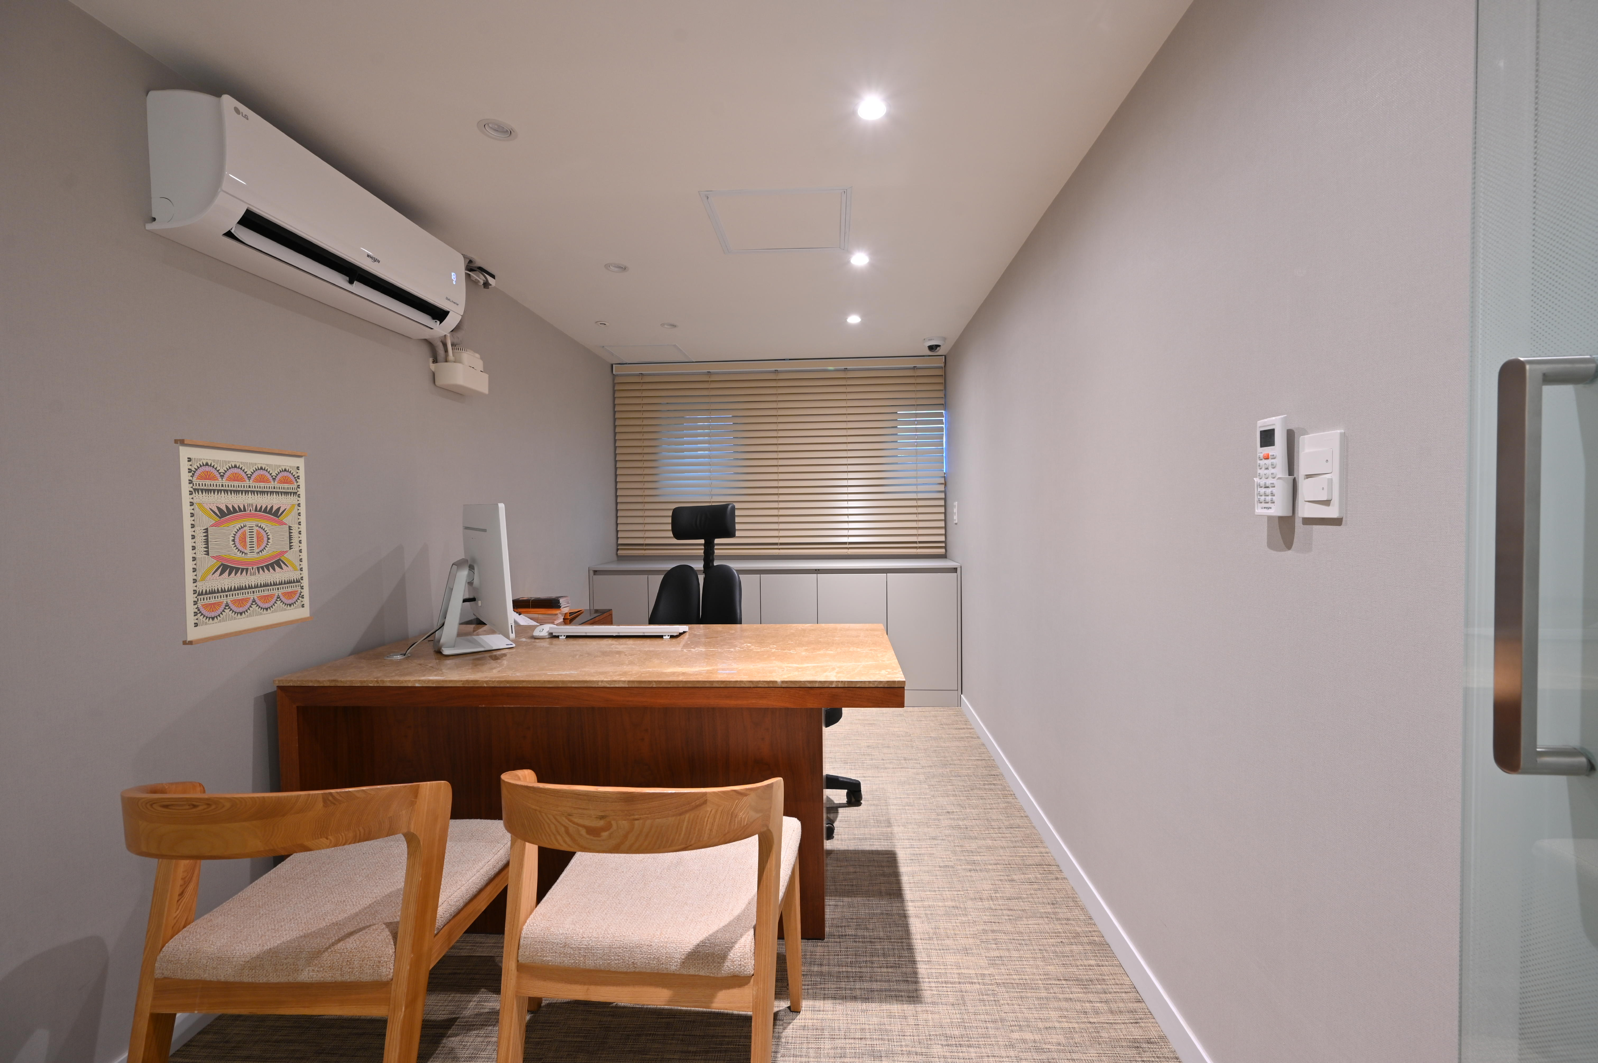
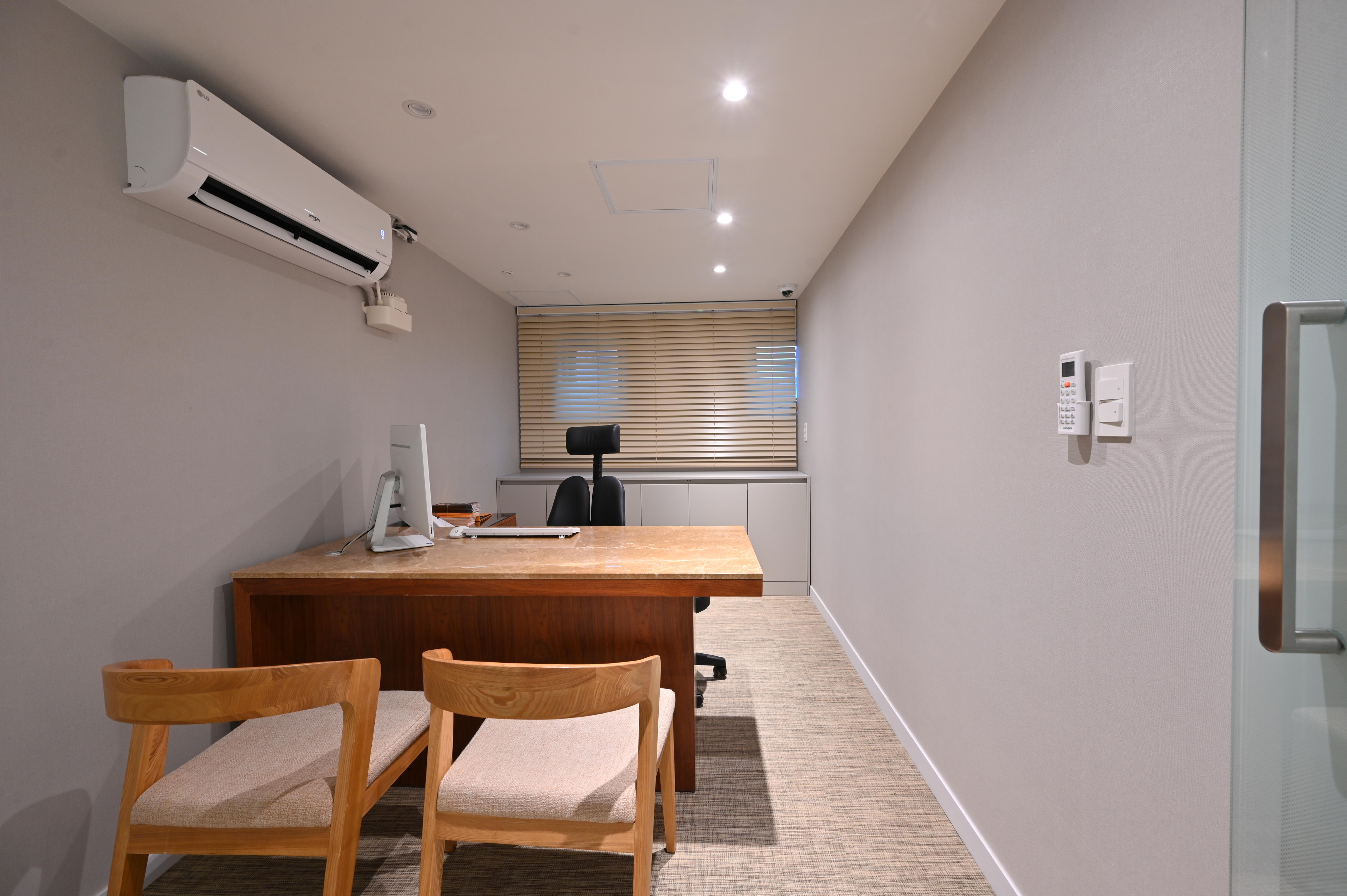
- wall art (250, 539)
